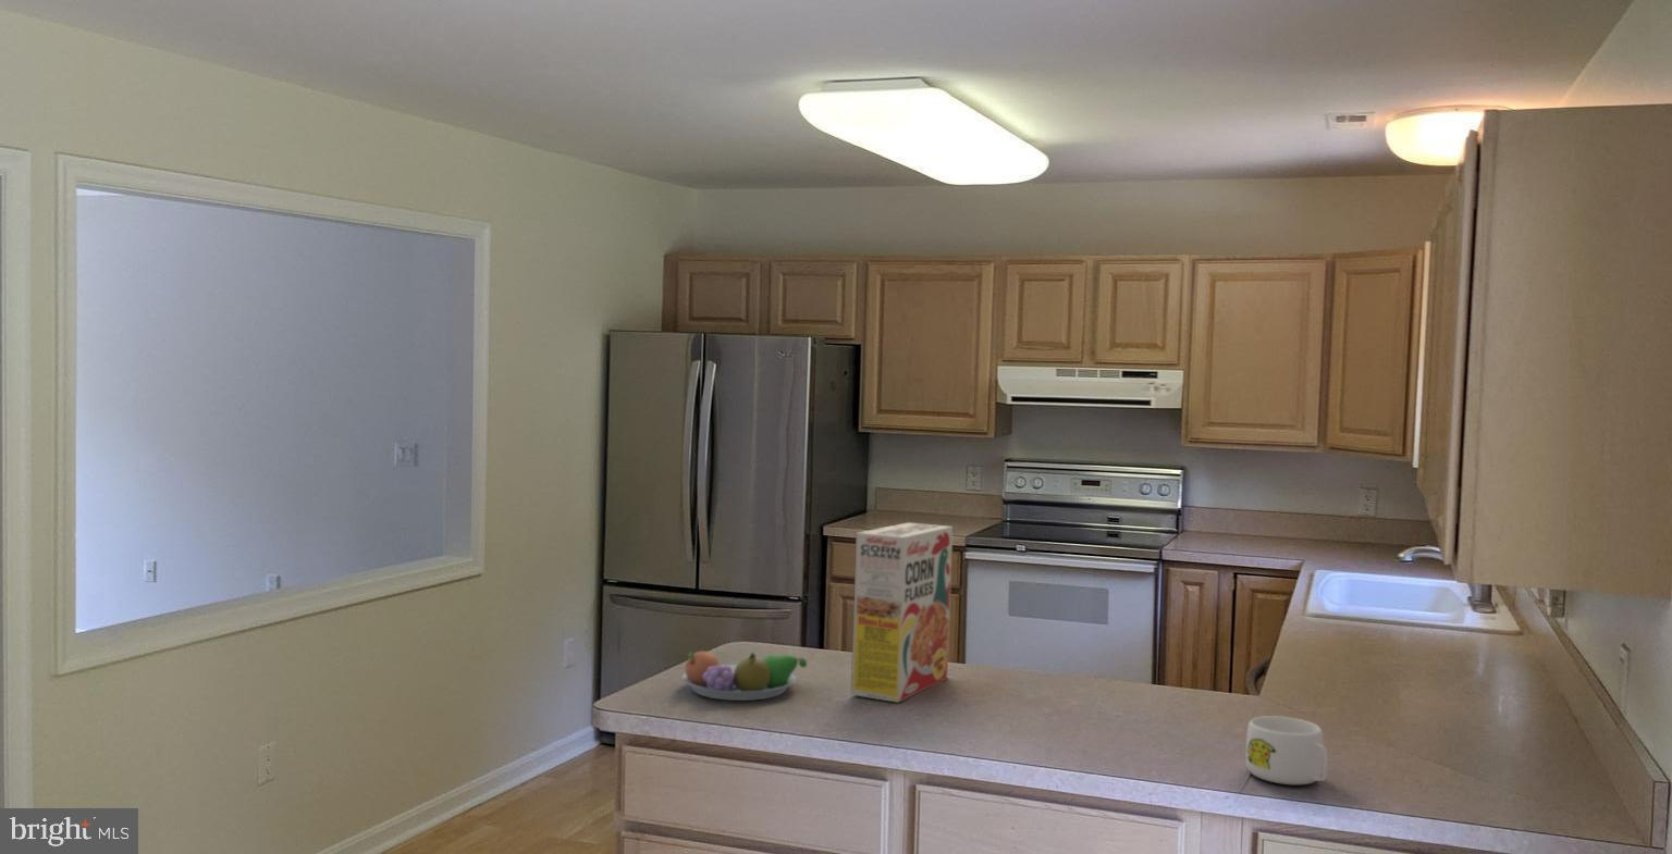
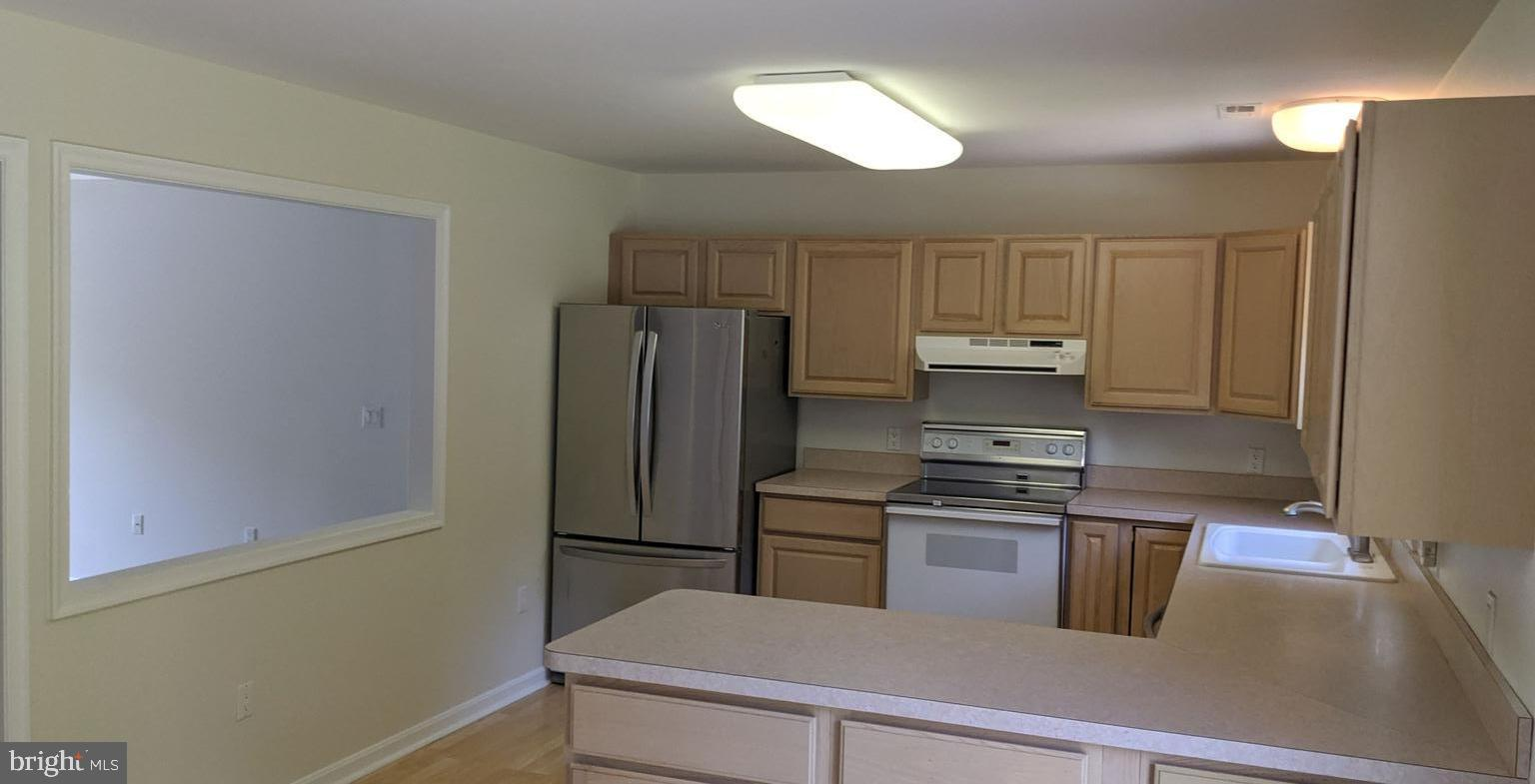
- mug (1284, 751)
- fruit bowl (744, 667)
- cereal box (902, 607)
